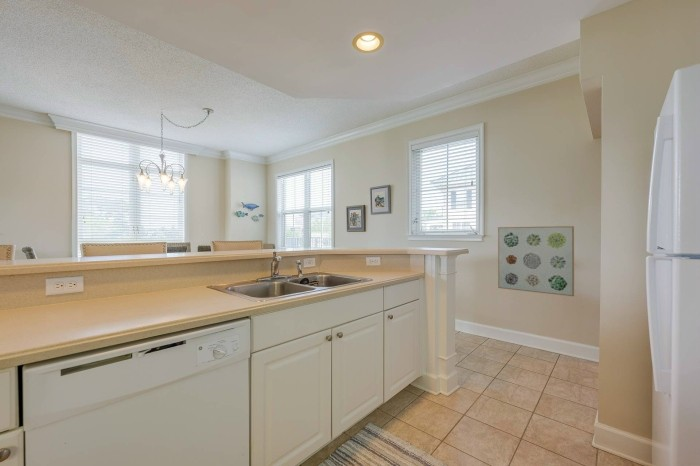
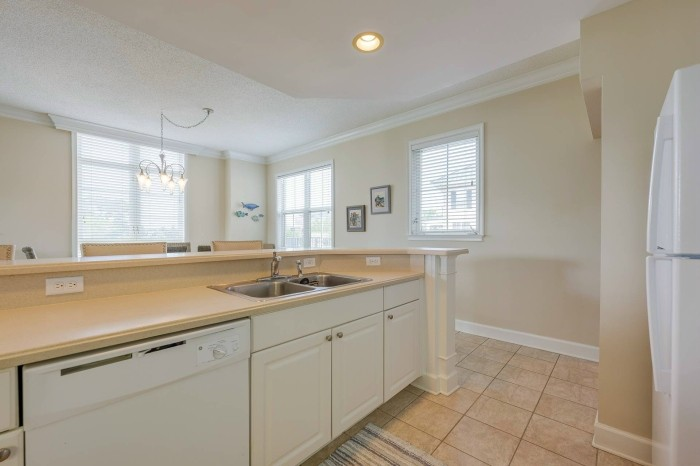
- wall art (533, 259)
